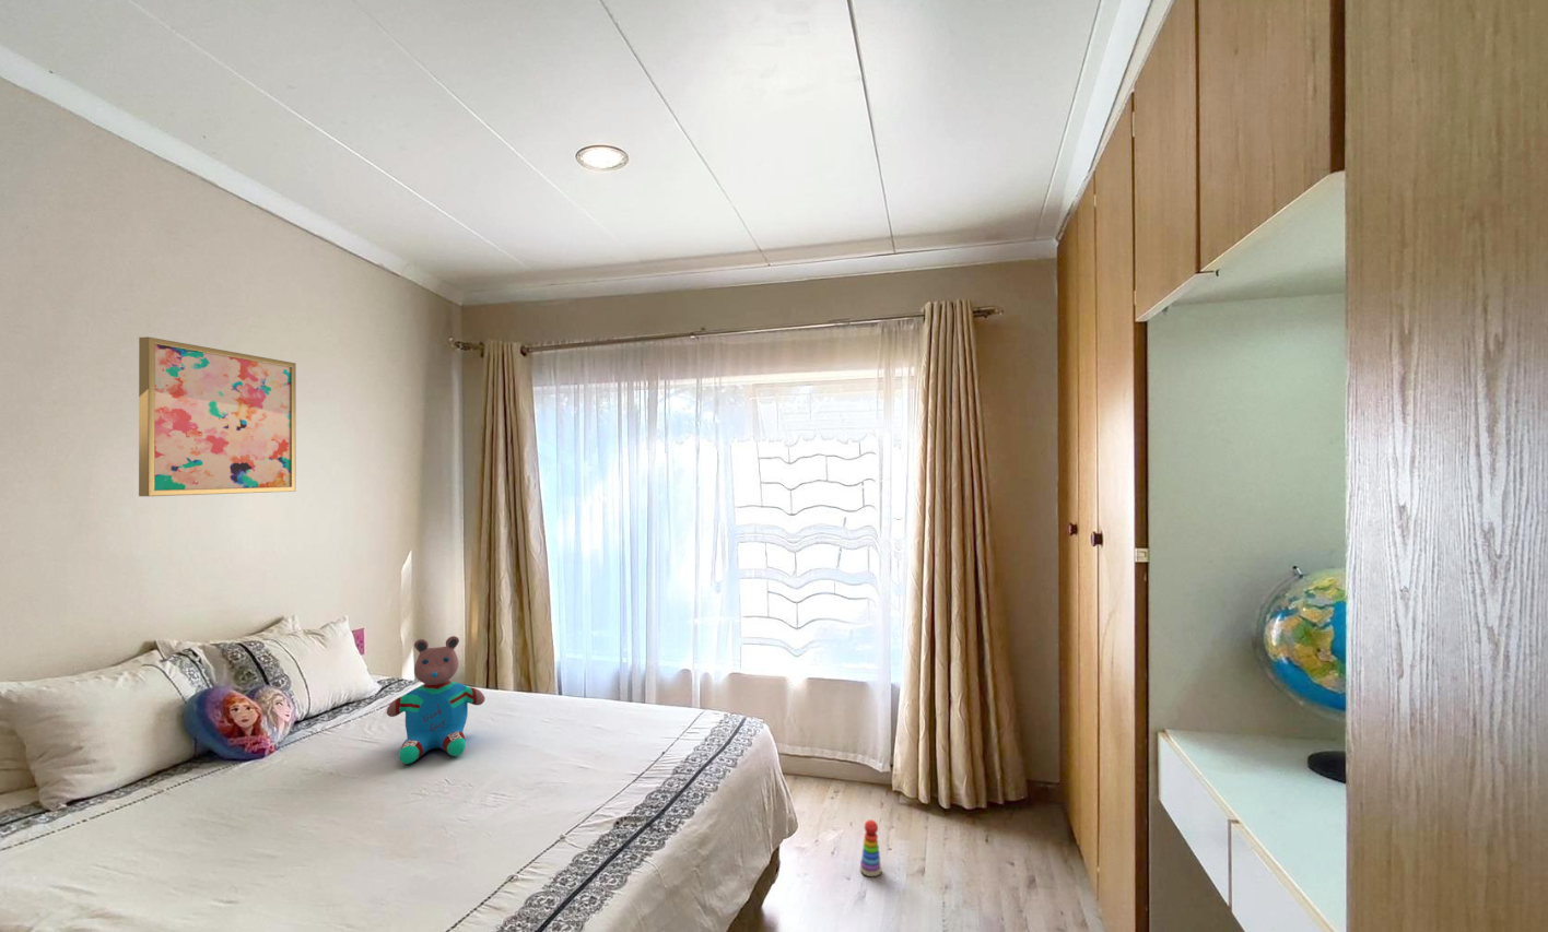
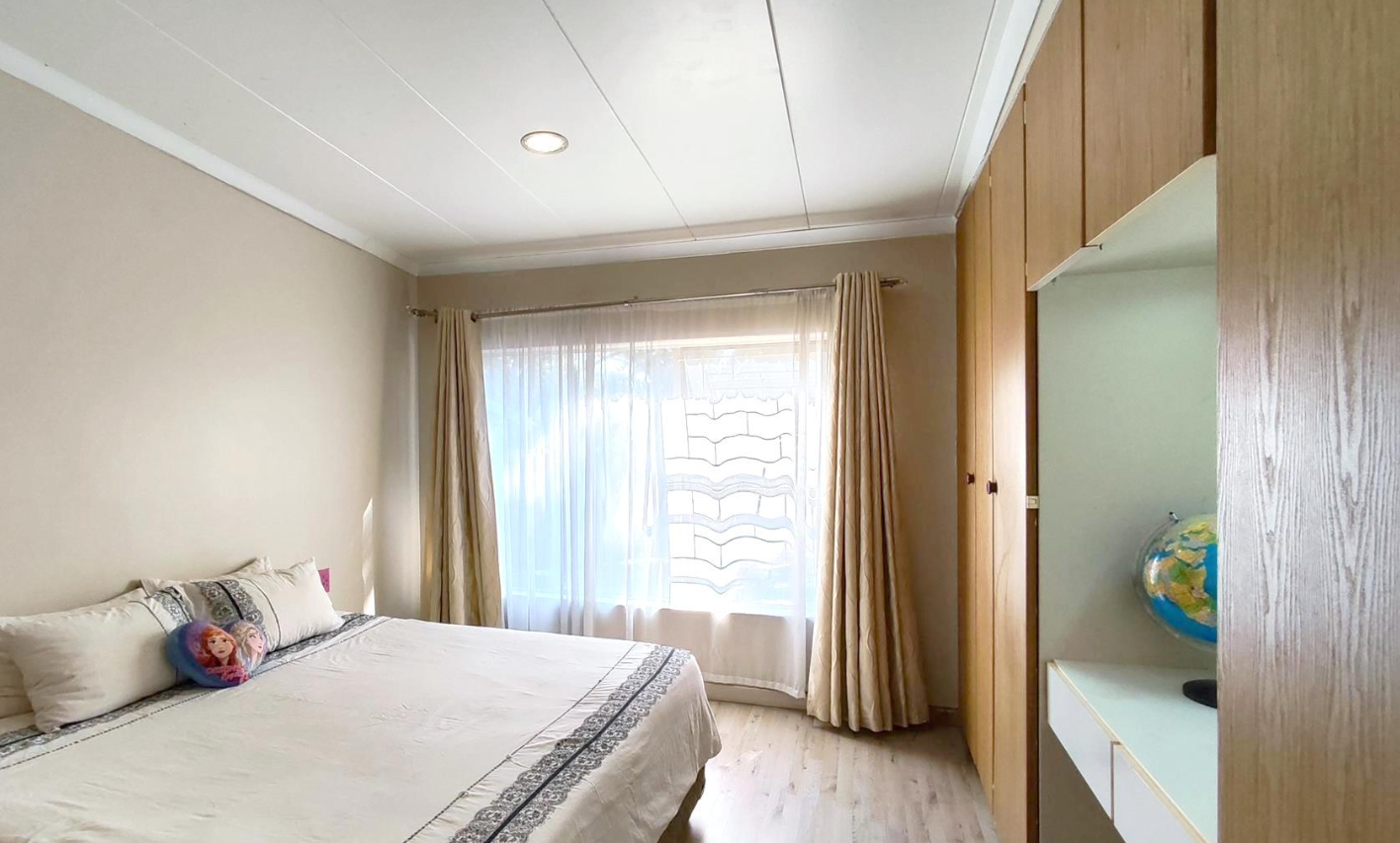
- stacking toy (870, 846)
- teddy bear (436, 695)
- wall art (226, 421)
